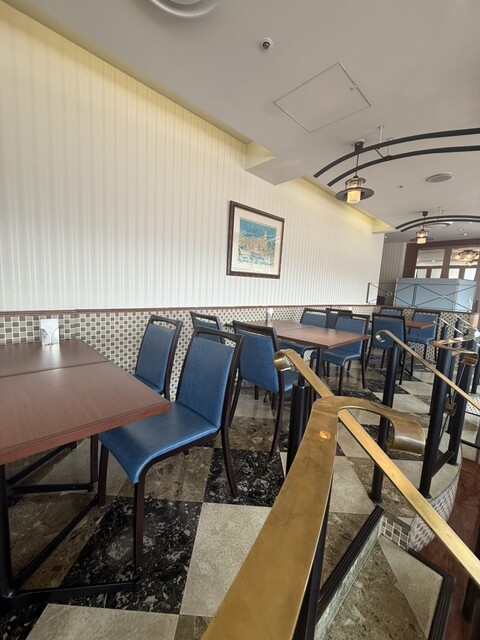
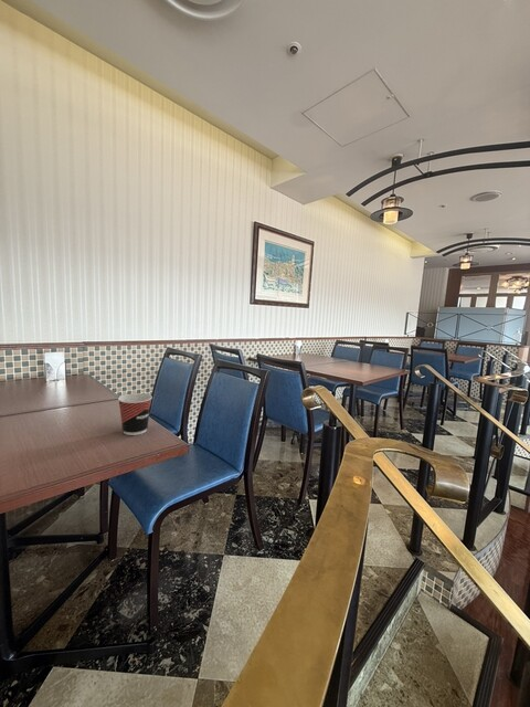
+ cup (135, 414)
